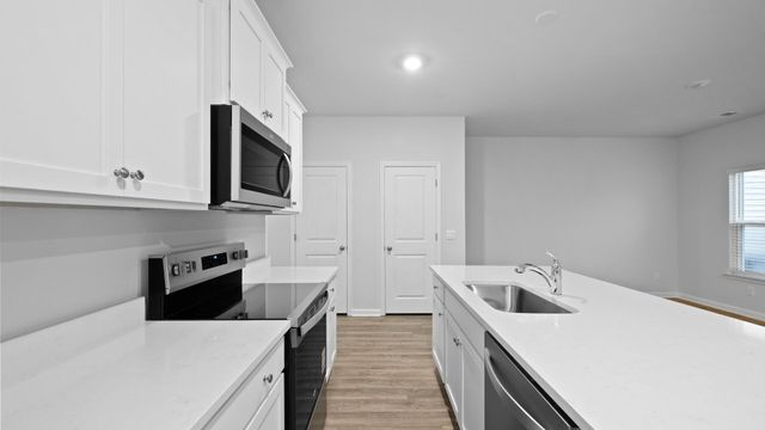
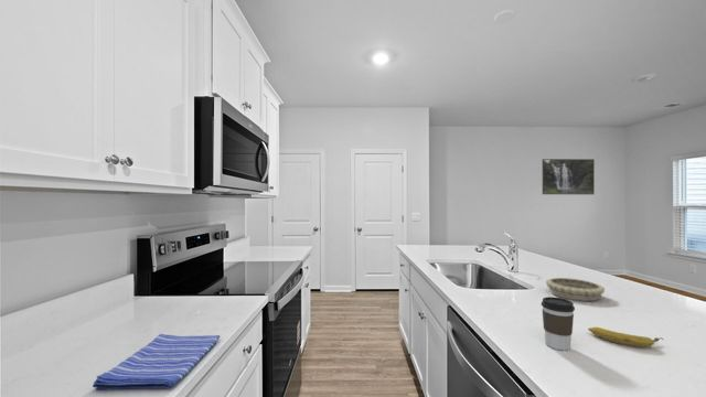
+ dish towel (164, 356)
+ coffee cup (557, 323)
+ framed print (568, 176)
+ banana (623, 334)
+ decorative bowl (574, 289)
